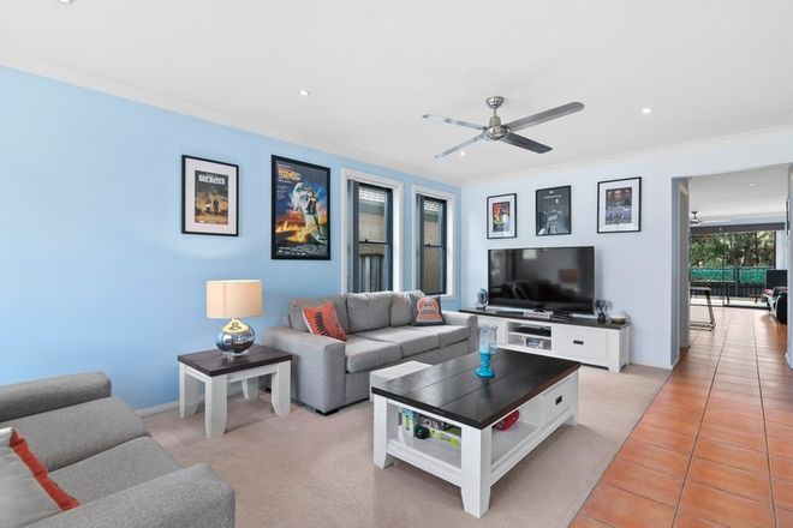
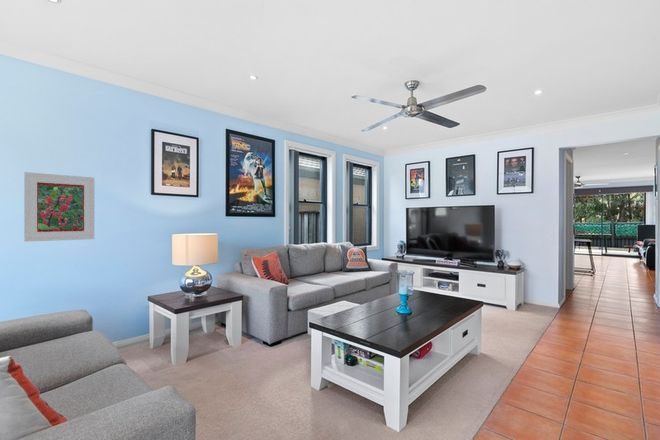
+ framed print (61, 207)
